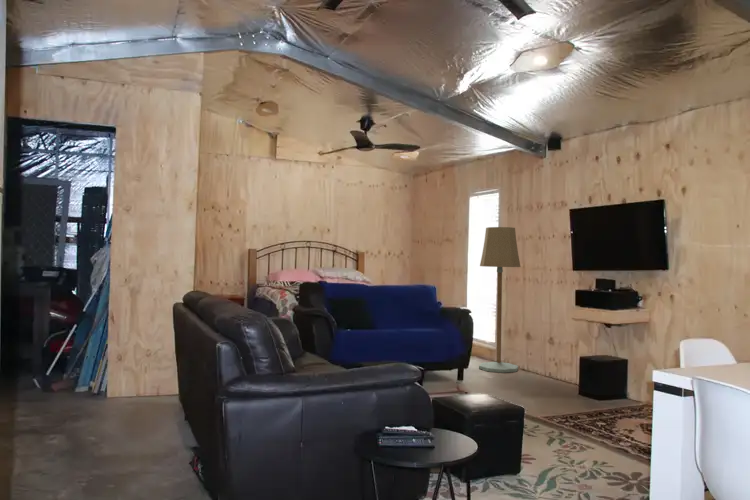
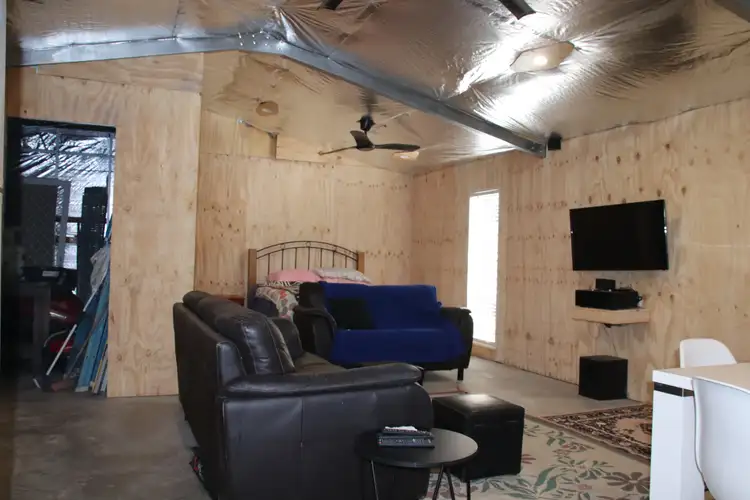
- floor lamp (499, 298)
